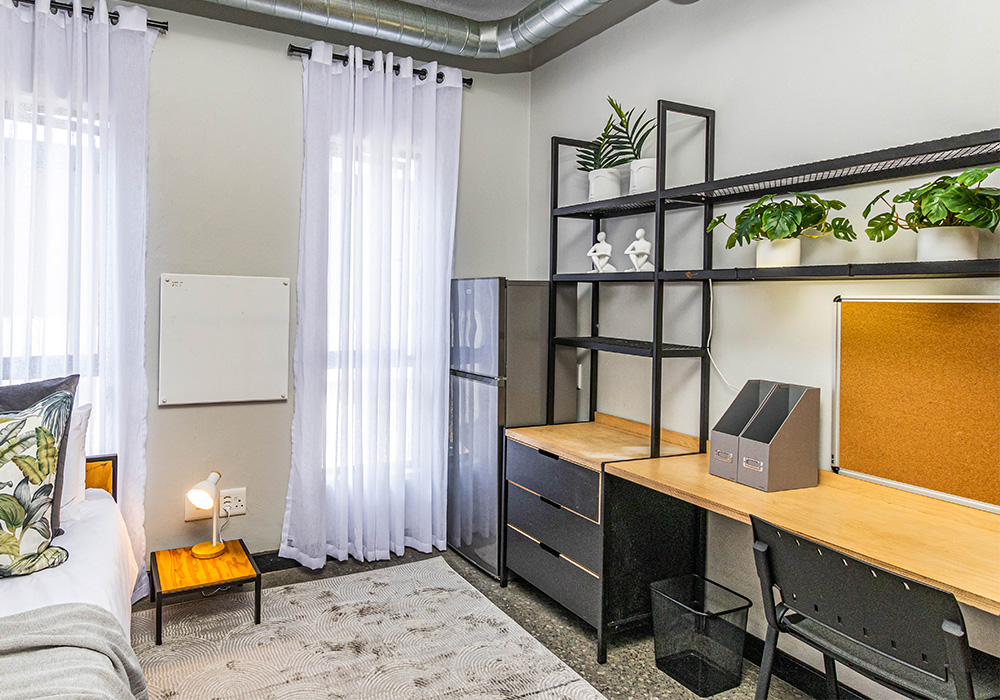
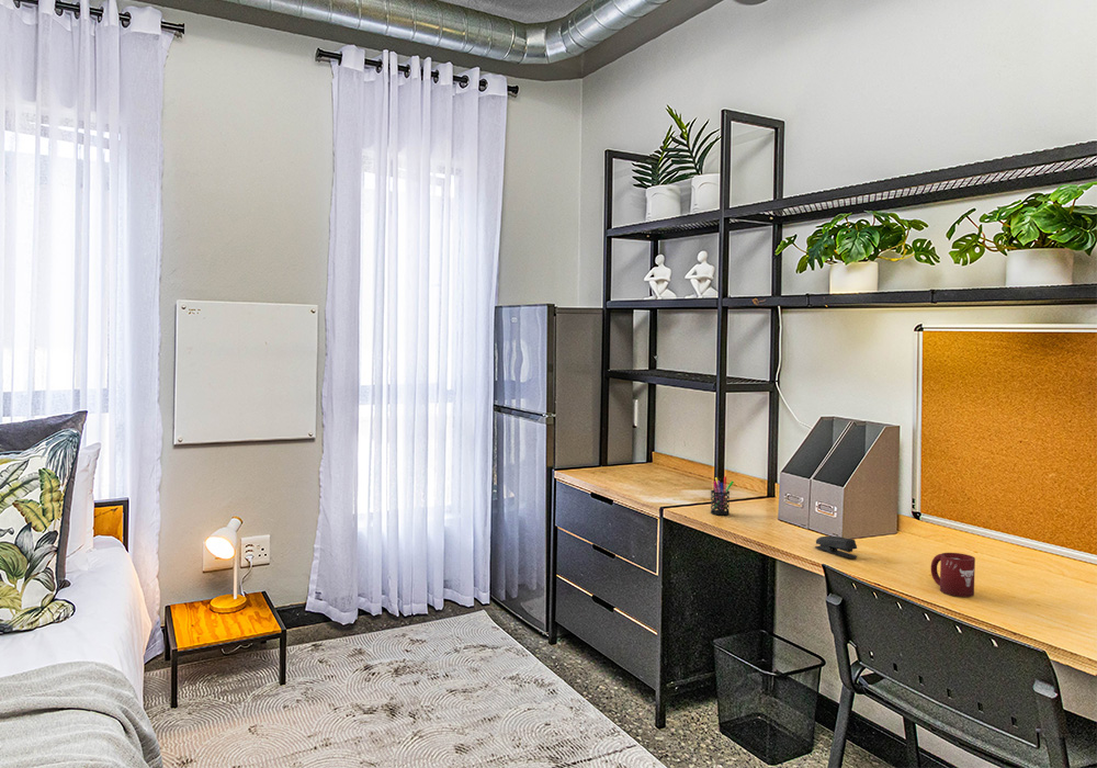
+ pen holder (722, 494)
+ cup (950, 572)
+ stapler (835, 543)
